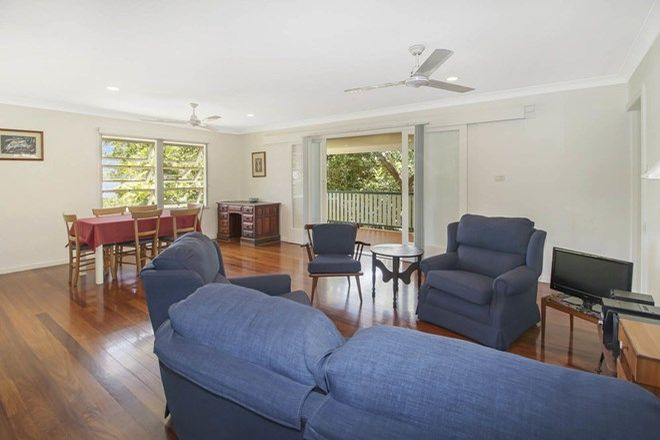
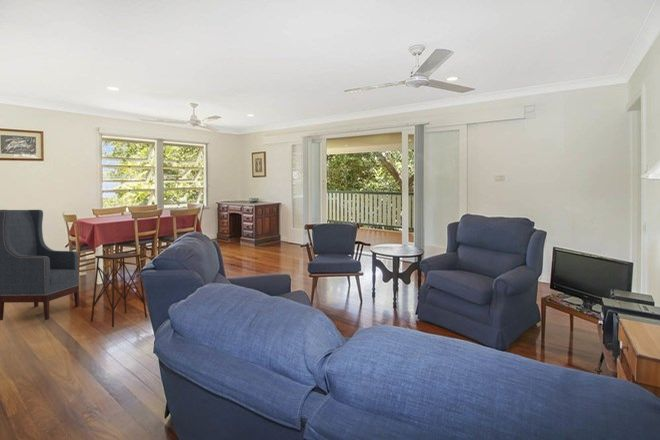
+ side table (117, 289)
+ armchair (38, 261)
